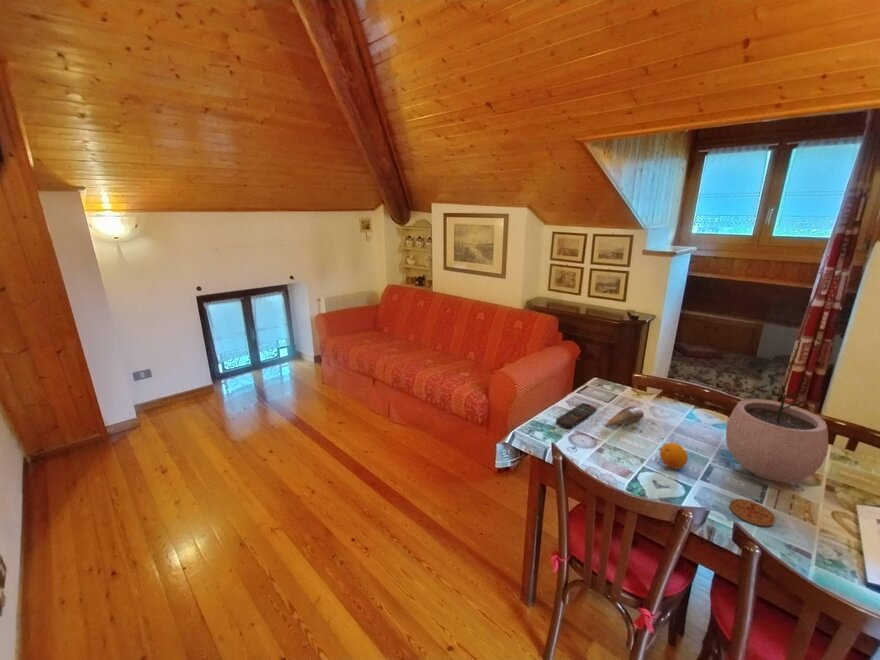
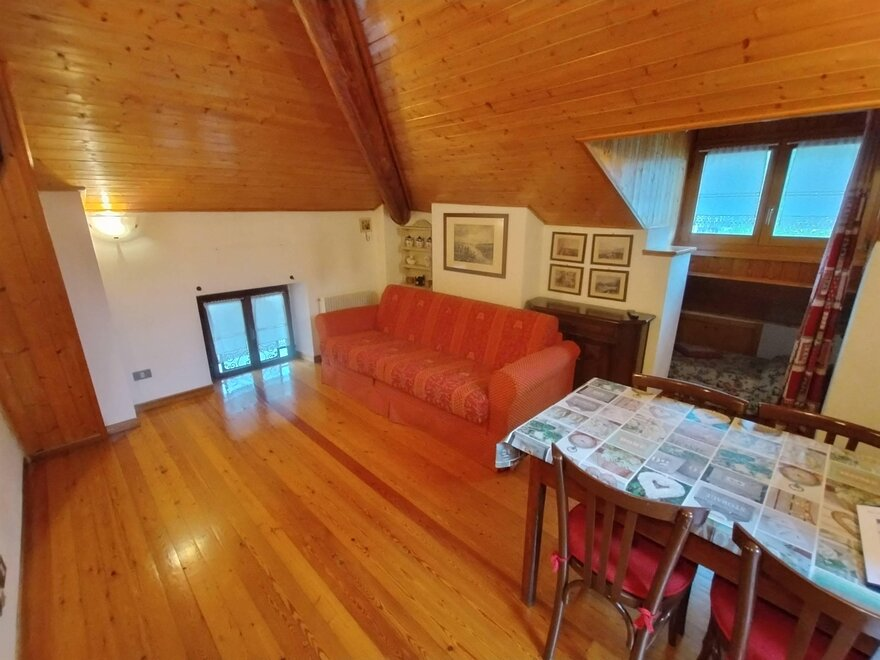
- plant pot (775, 430)
- coaster (751, 512)
- remote control (576, 414)
- animal claw (626, 416)
- fruit (673, 455)
